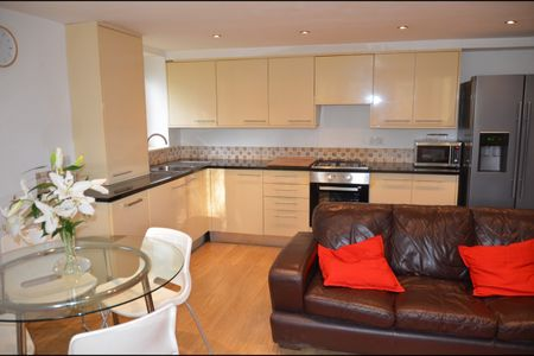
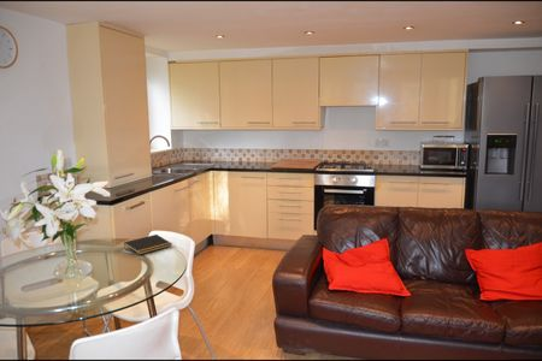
+ notepad (148, 243)
